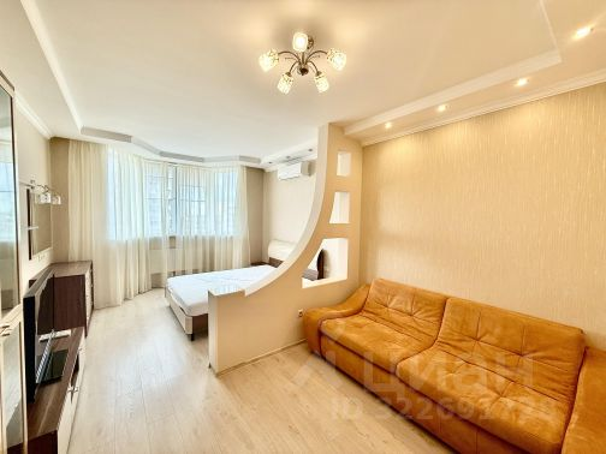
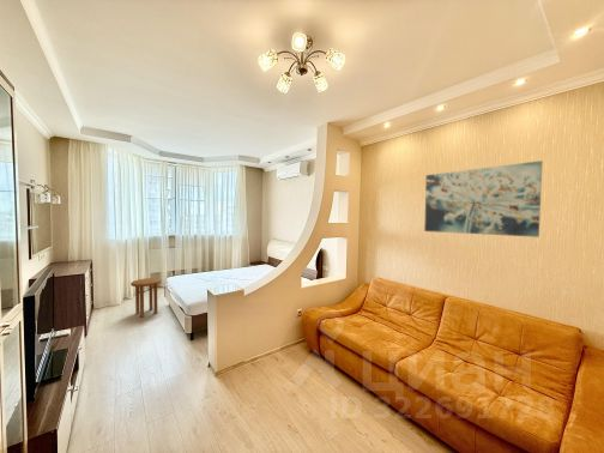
+ side table (149, 296)
+ wall art (475, 201)
